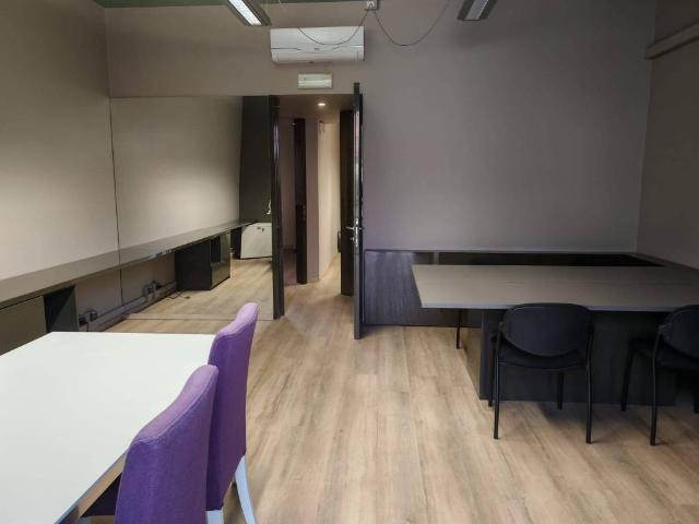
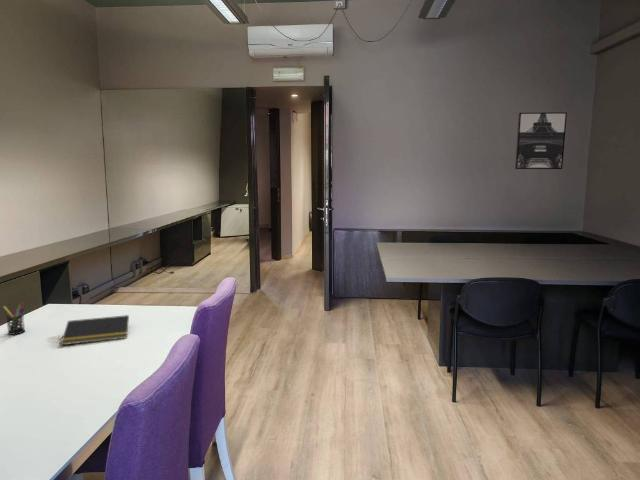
+ notepad (97, 329)
+ pen holder (16, 317)
+ wall art (540, 141)
